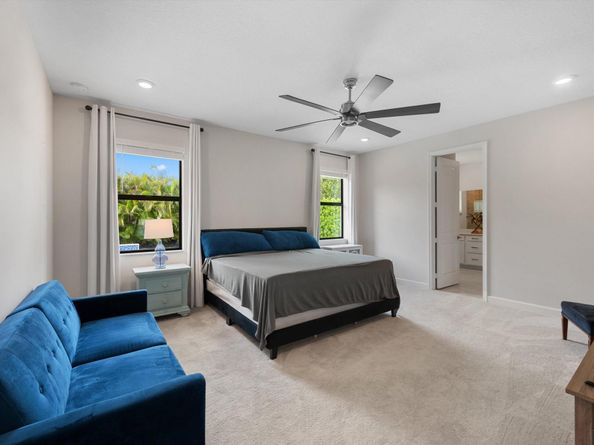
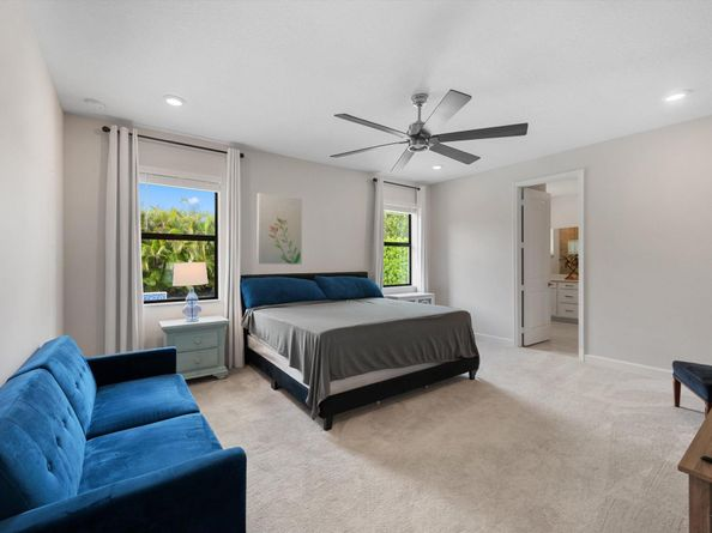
+ wall art (279, 230)
